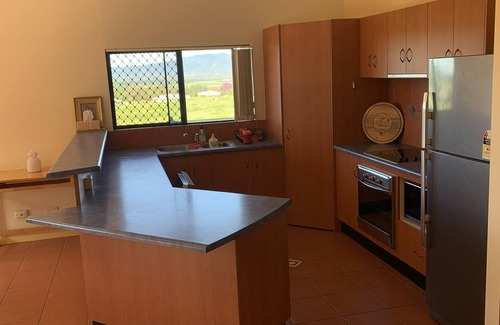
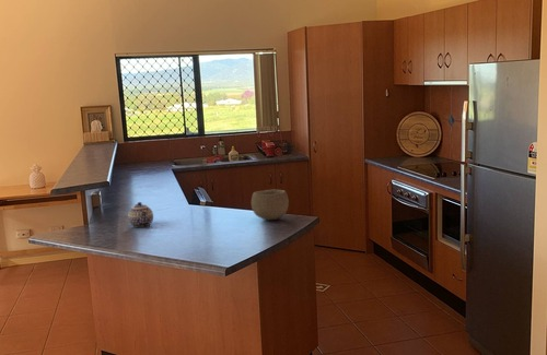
+ bowl (269, 205)
+ teapot (140, 213)
